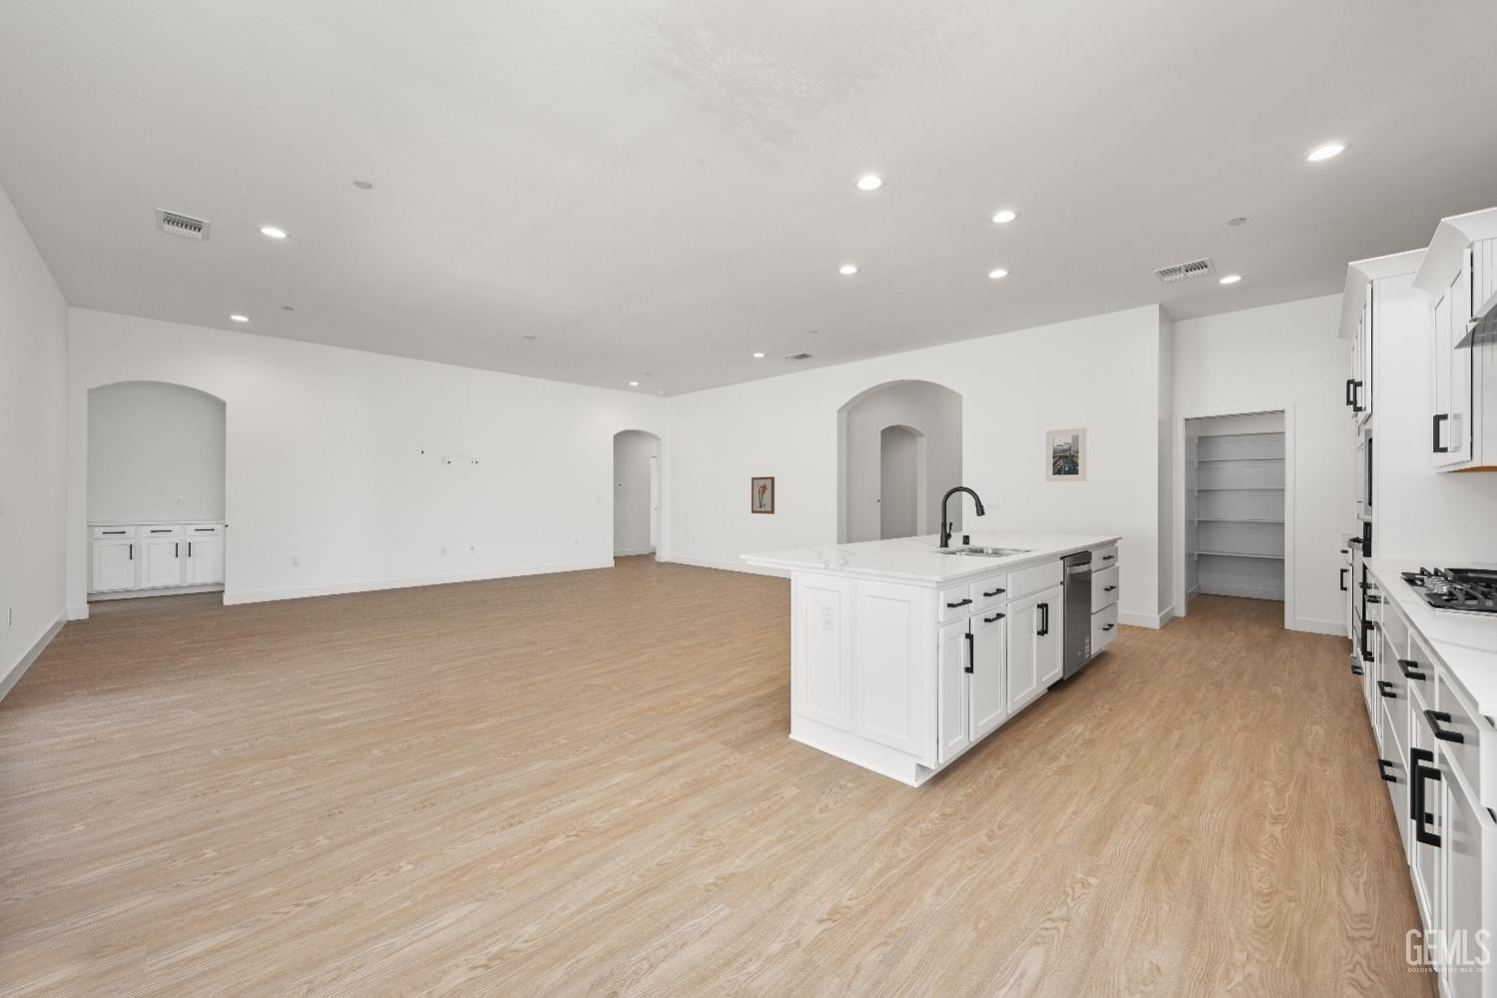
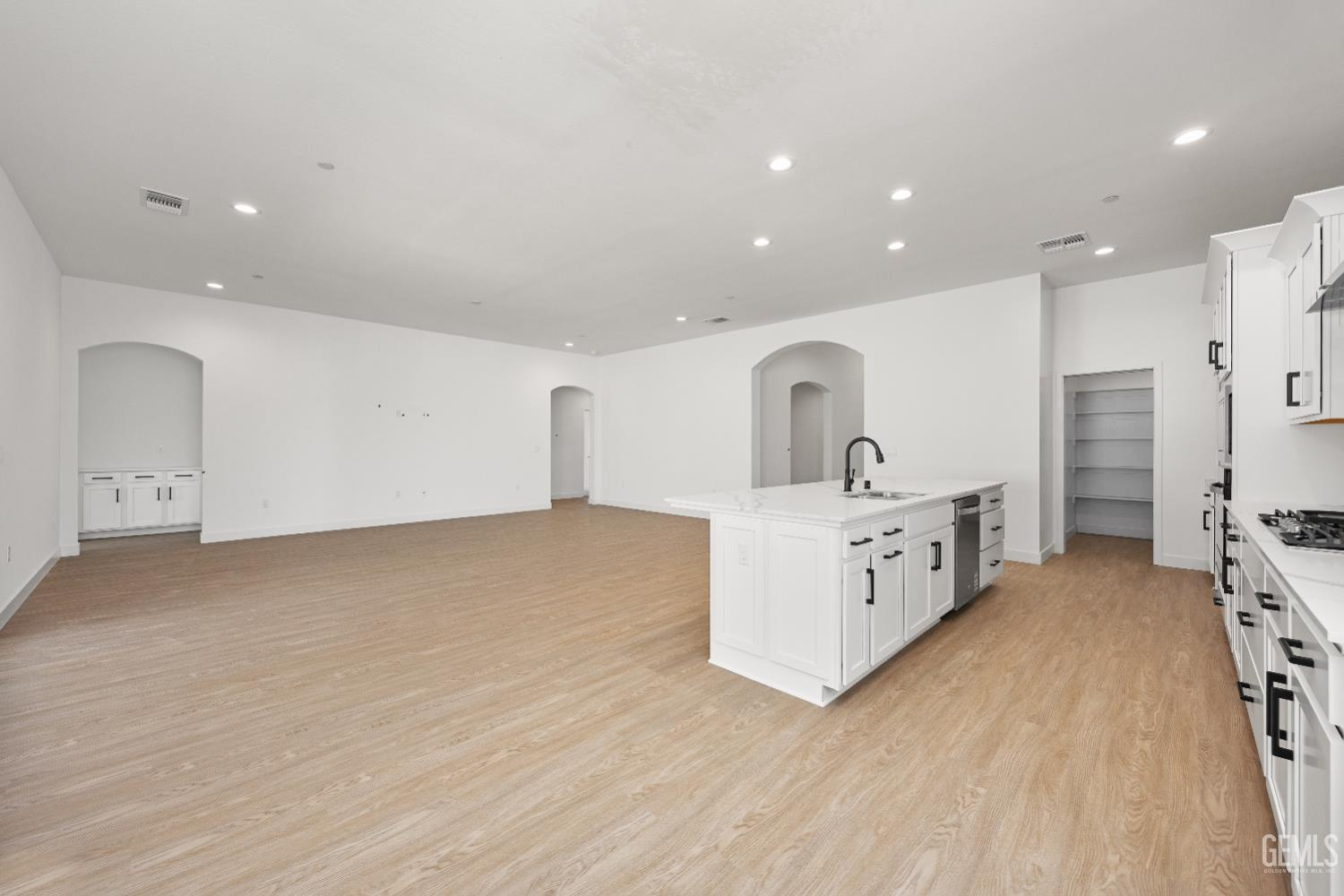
- wall art (763, 495)
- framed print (1065, 456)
